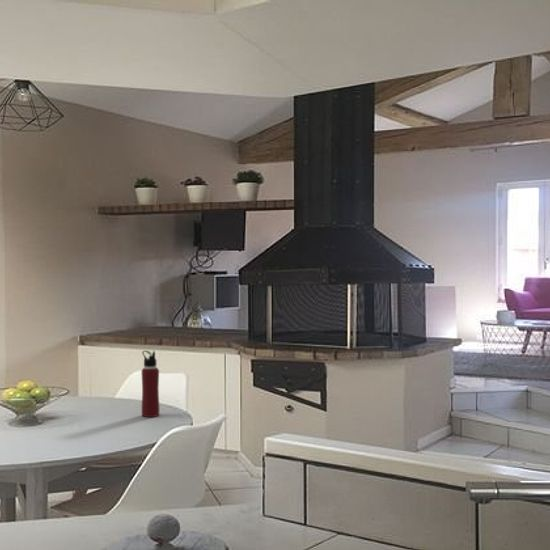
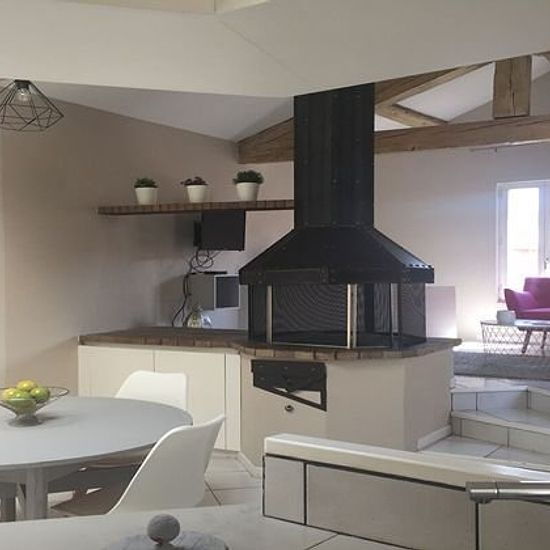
- water bottle (150, 383)
